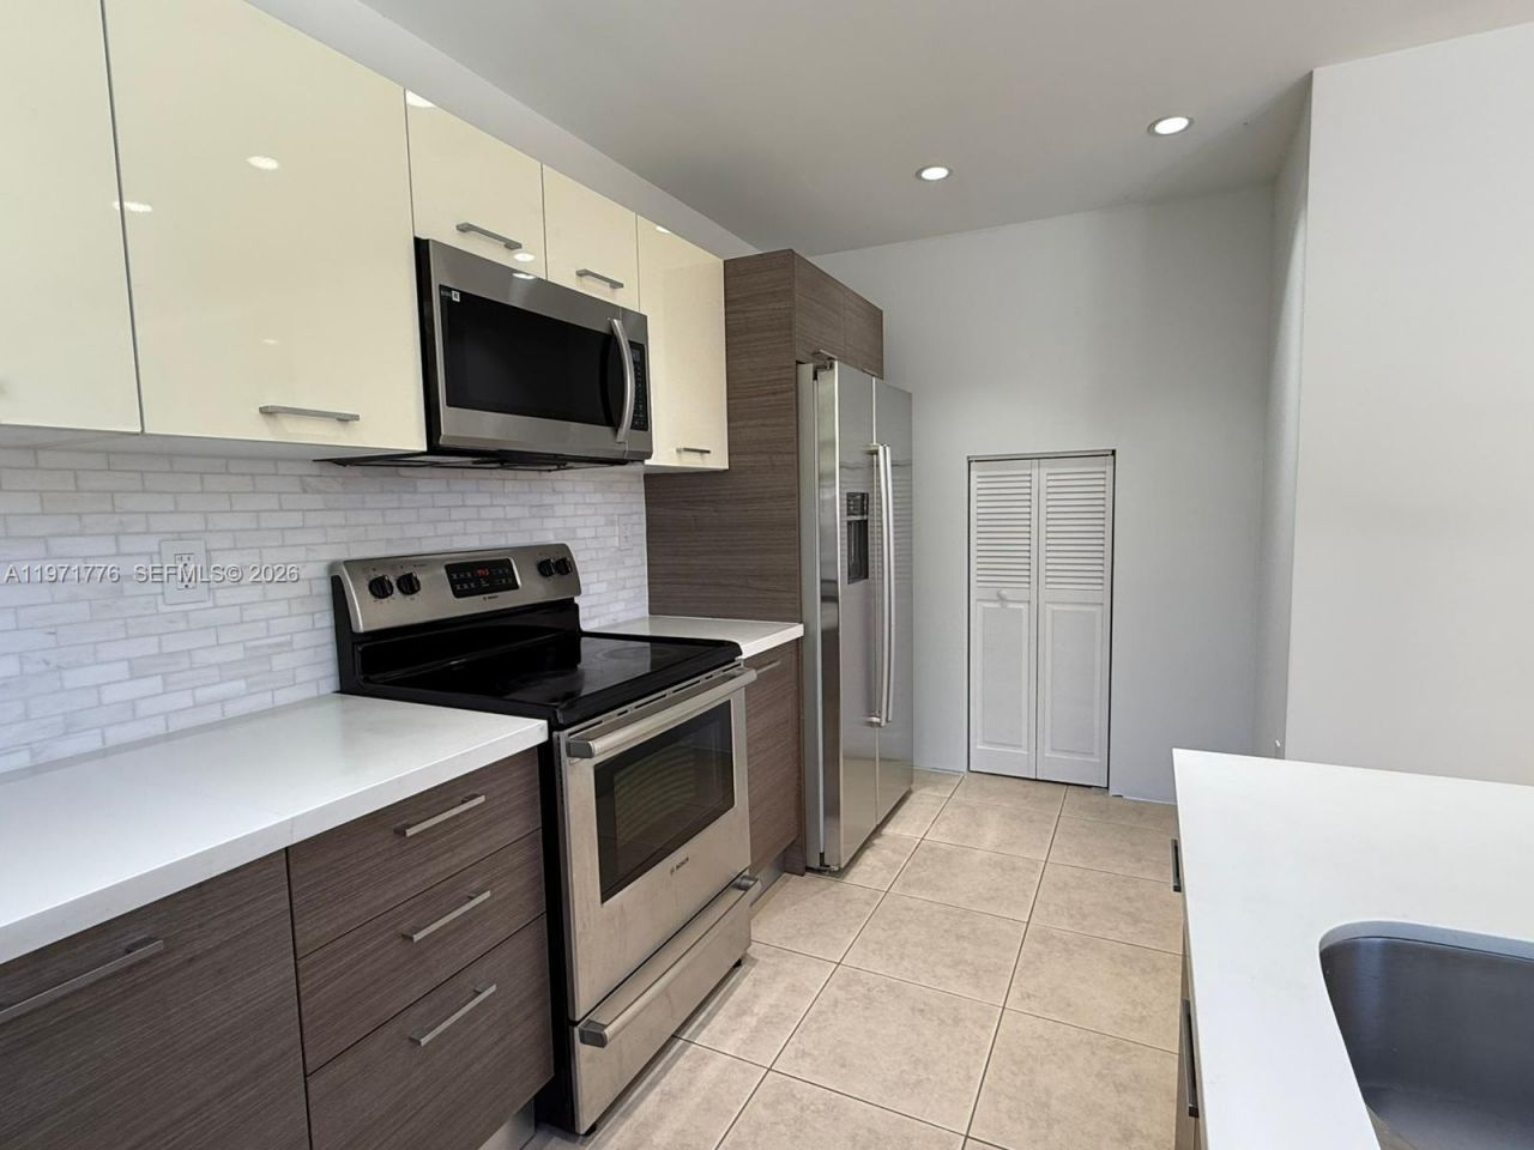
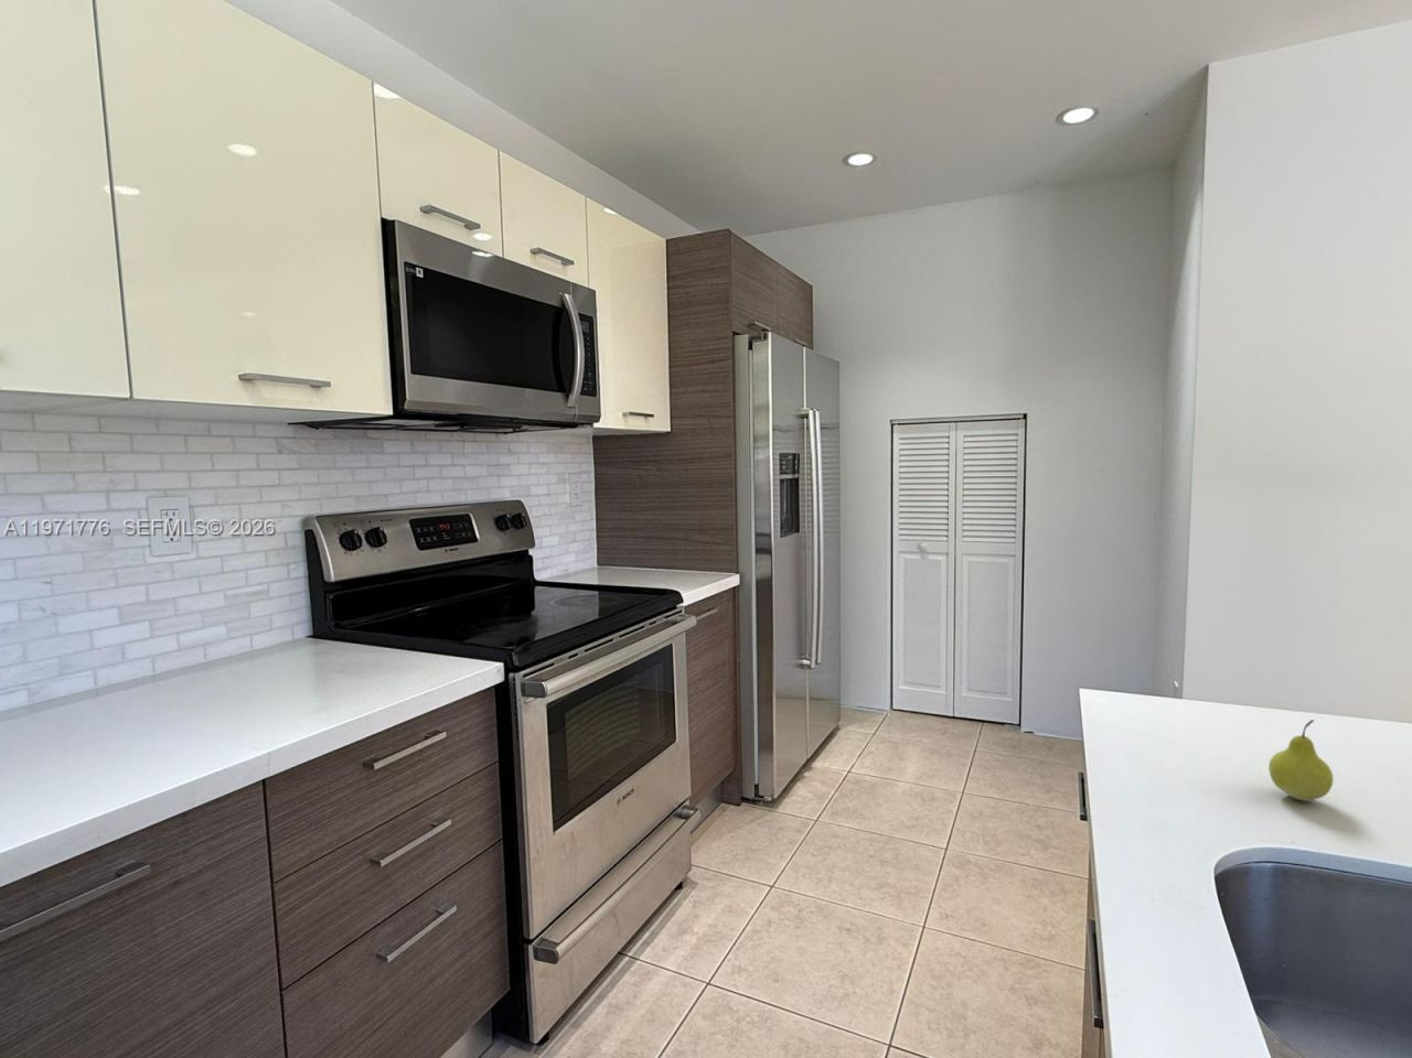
+ fruit (1301, 756)
